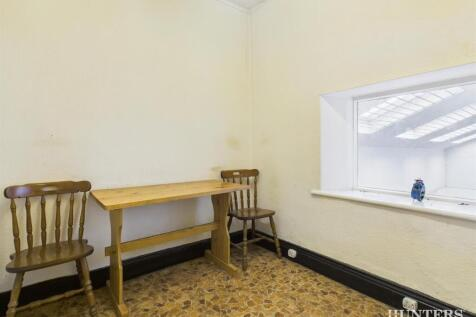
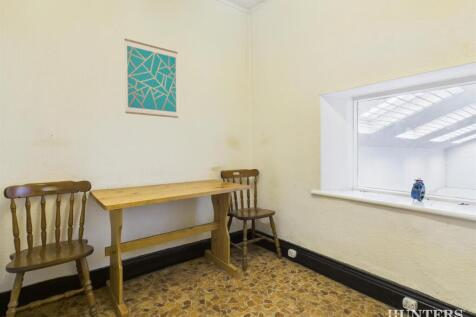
+ wall art (153, 80)
